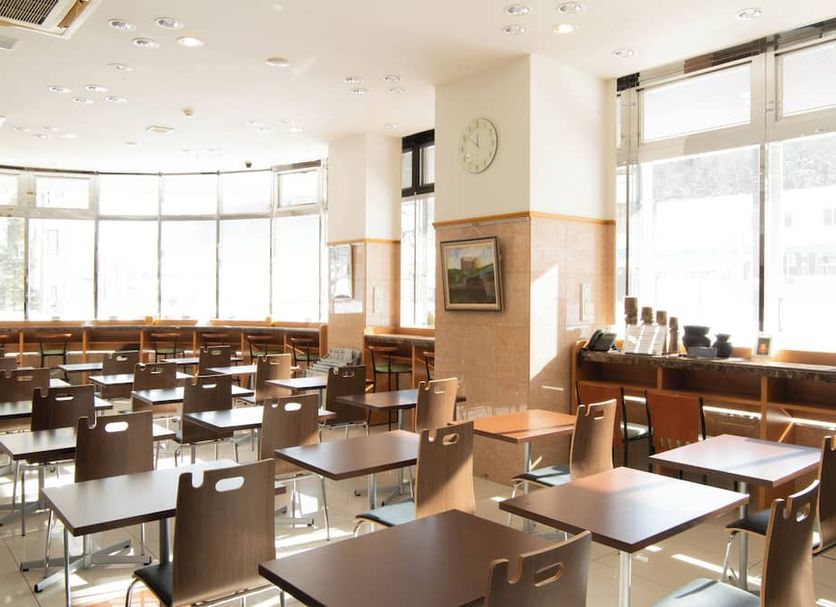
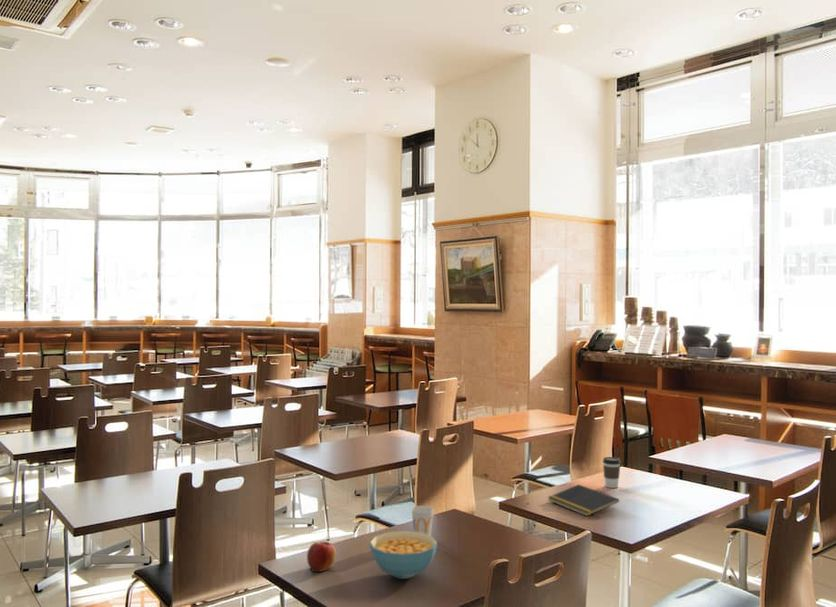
+ apple (321, 555)
+ coffee cup (611, 472)
+ notepad (582, 499)
+ cereal bowl (403, 558)
+ cup (422, 523)
